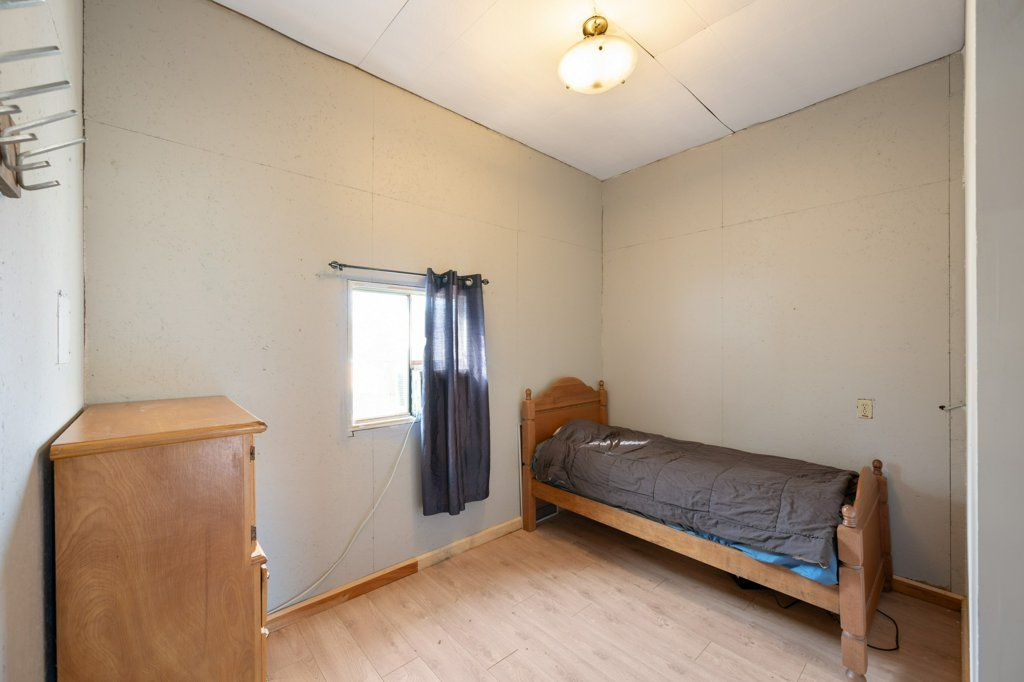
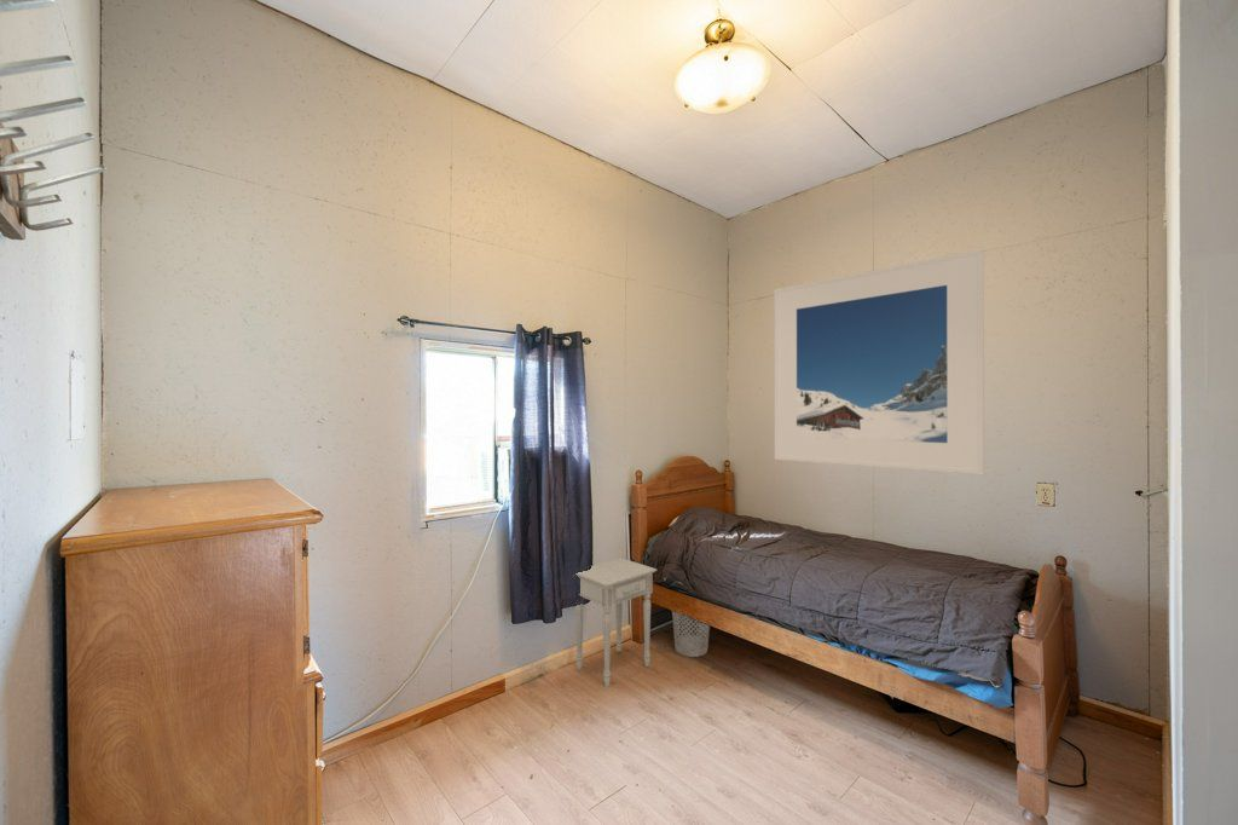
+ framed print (864, 369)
+ nightstand (617, 618)
+ wastebasket (692, 623)
